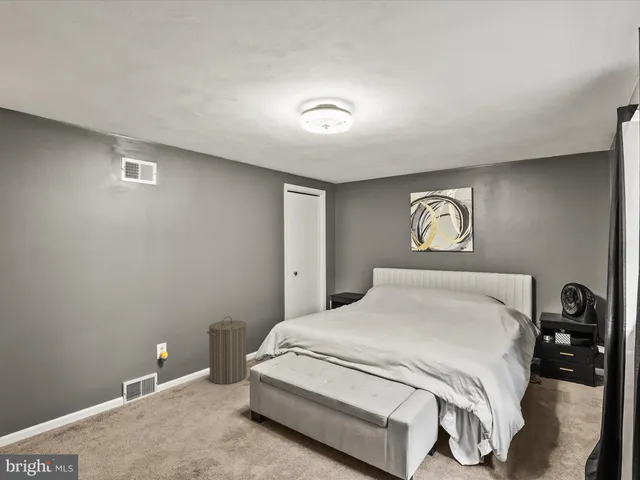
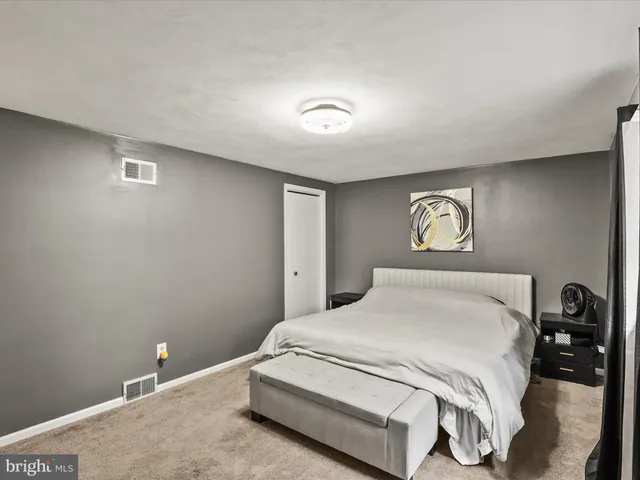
- laundry hamper (228, 346)
